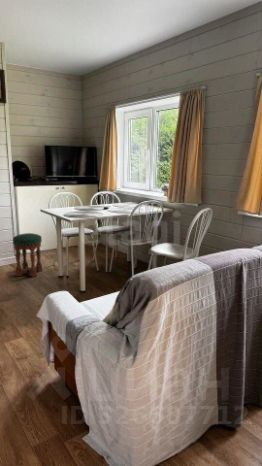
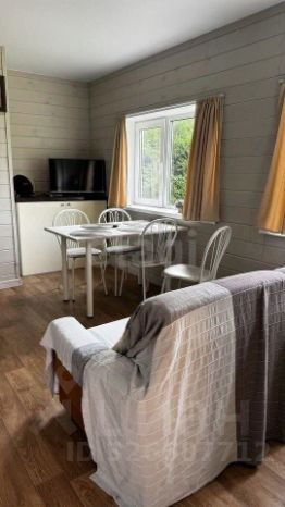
- stool (26, 253)
